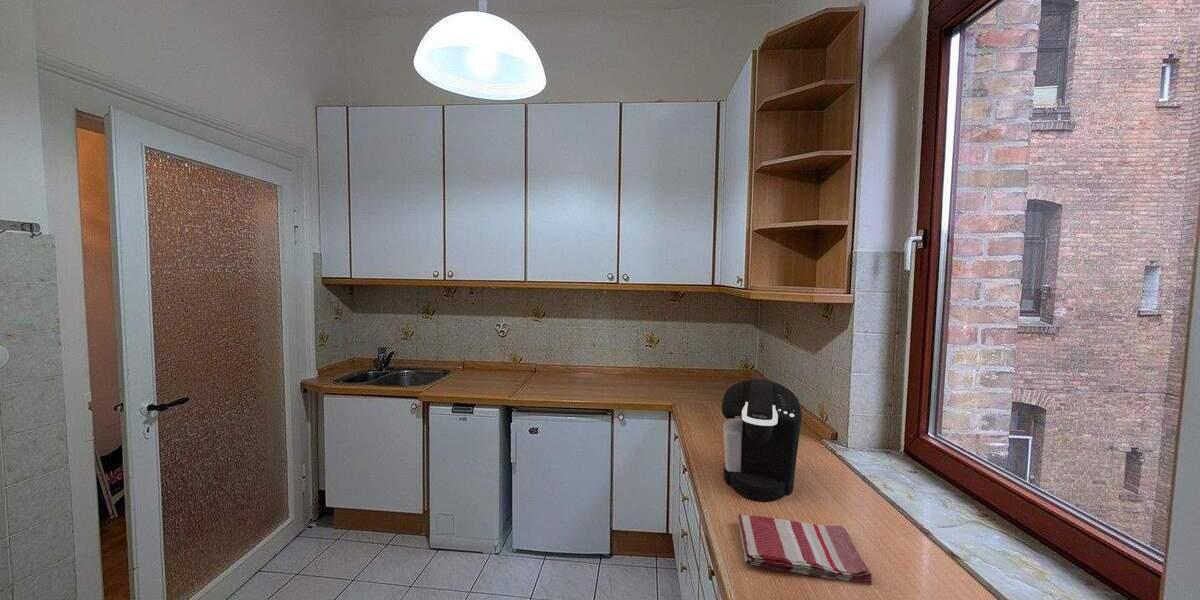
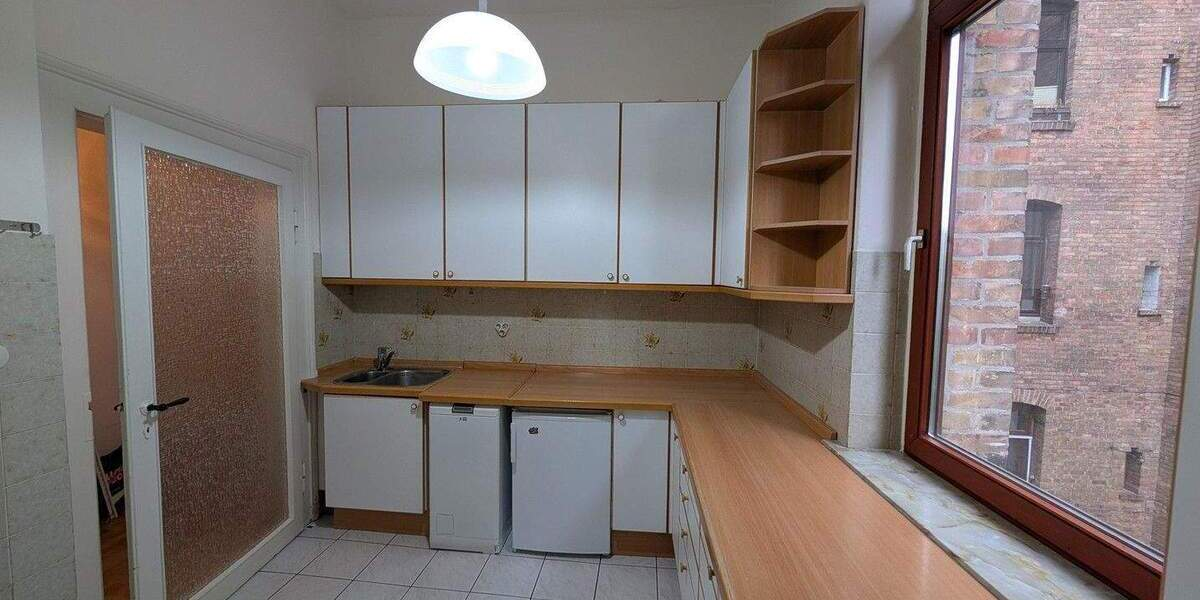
- dish towel (797, 543)
- coffee maker (759, 434)
